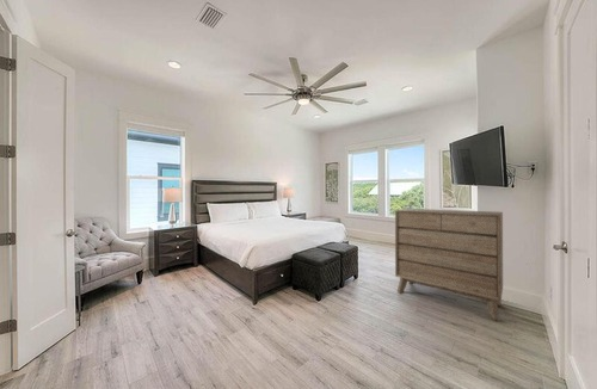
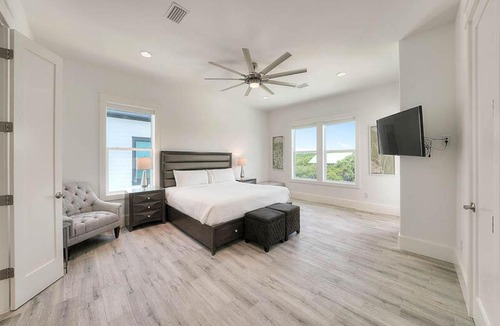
- dresser (445, 254)
